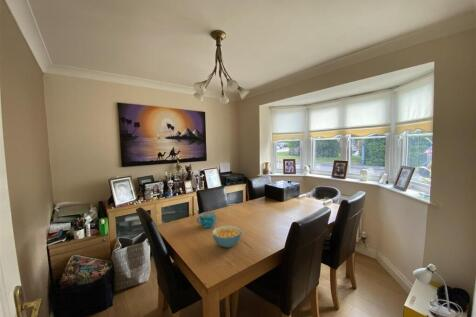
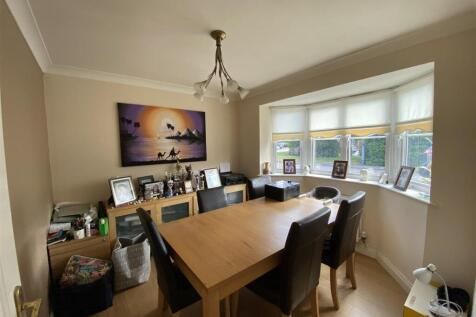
- cup (207, 220)
- cereal bowl (227, 238)
